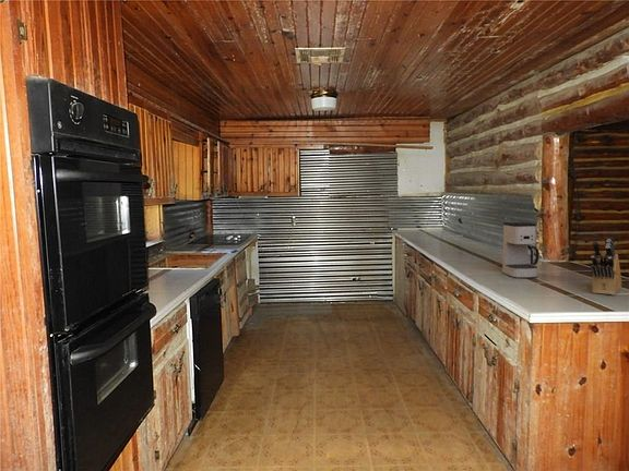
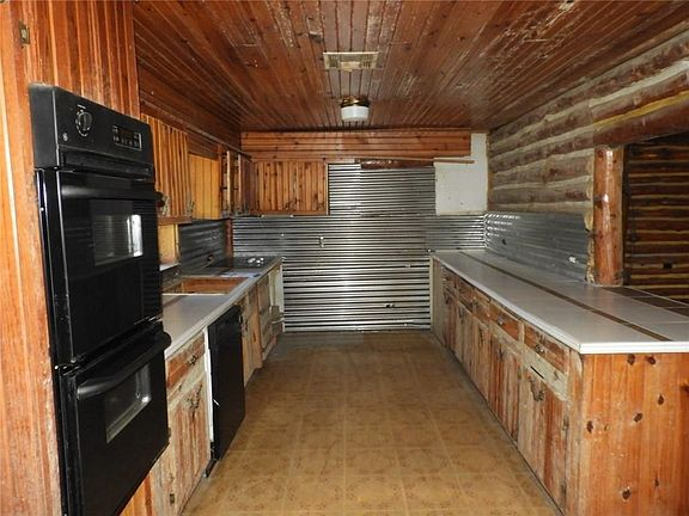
- knife block (606, 264)
- coffee maker (522, 249)
